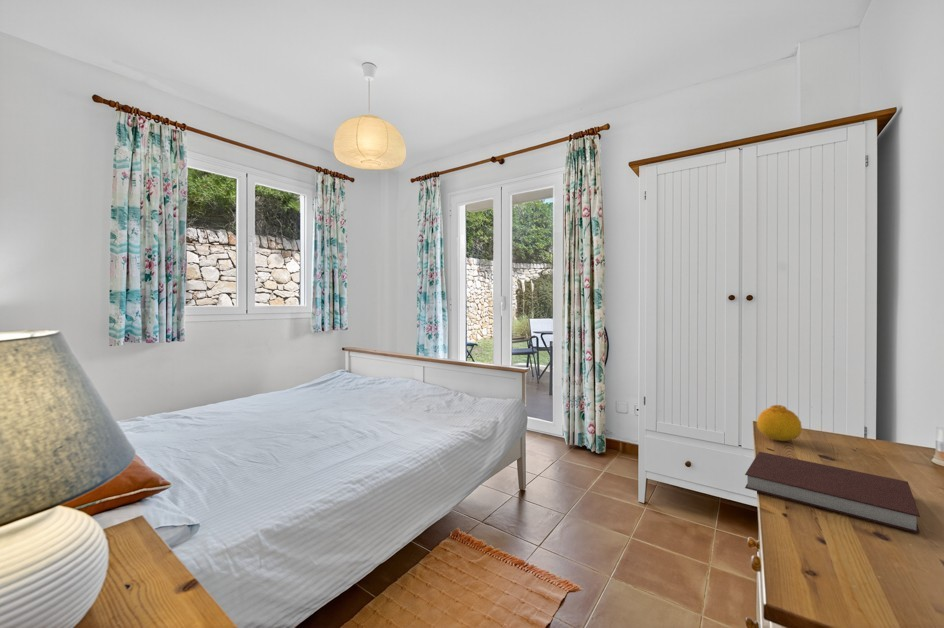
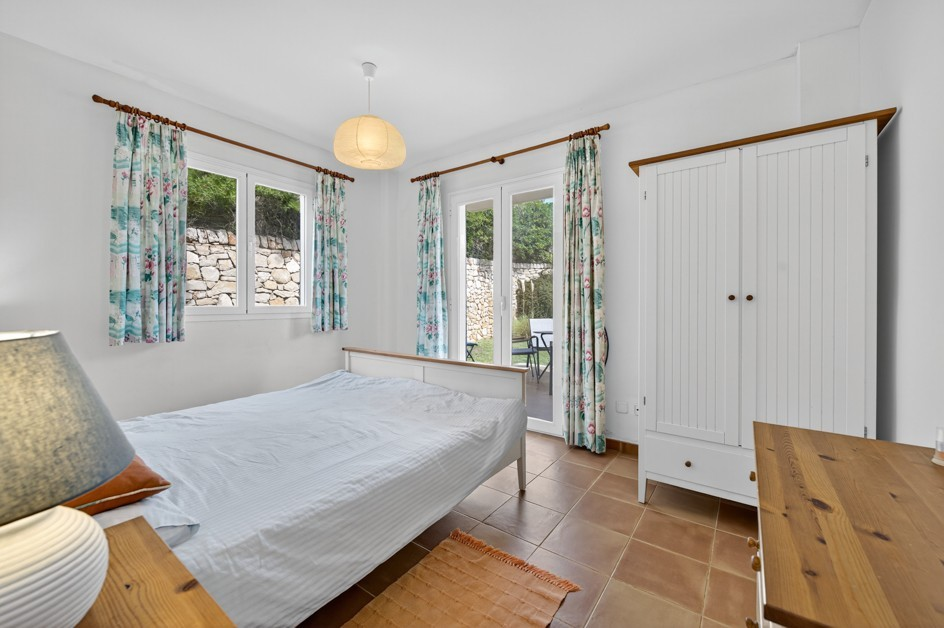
- notebook (824, 484)
- fruit (778, 422)
